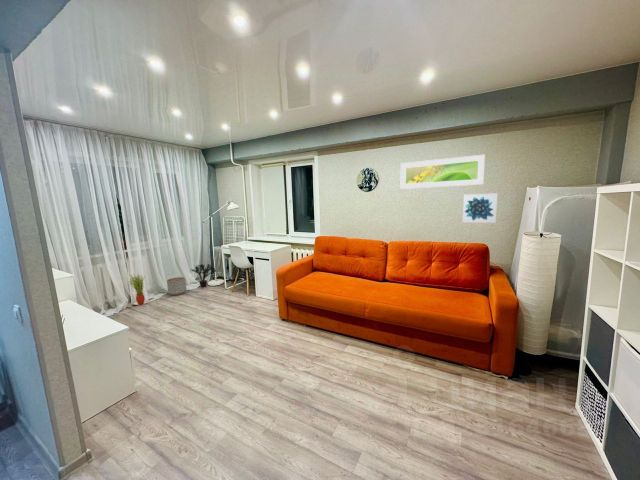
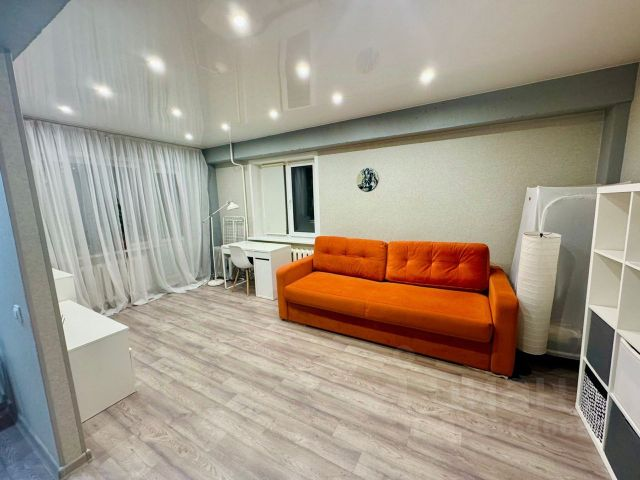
- potted plant (203, 275)
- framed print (439, 173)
- wall art (479, 208)
- planter (176, 286)
- potted plant (138, 289)
